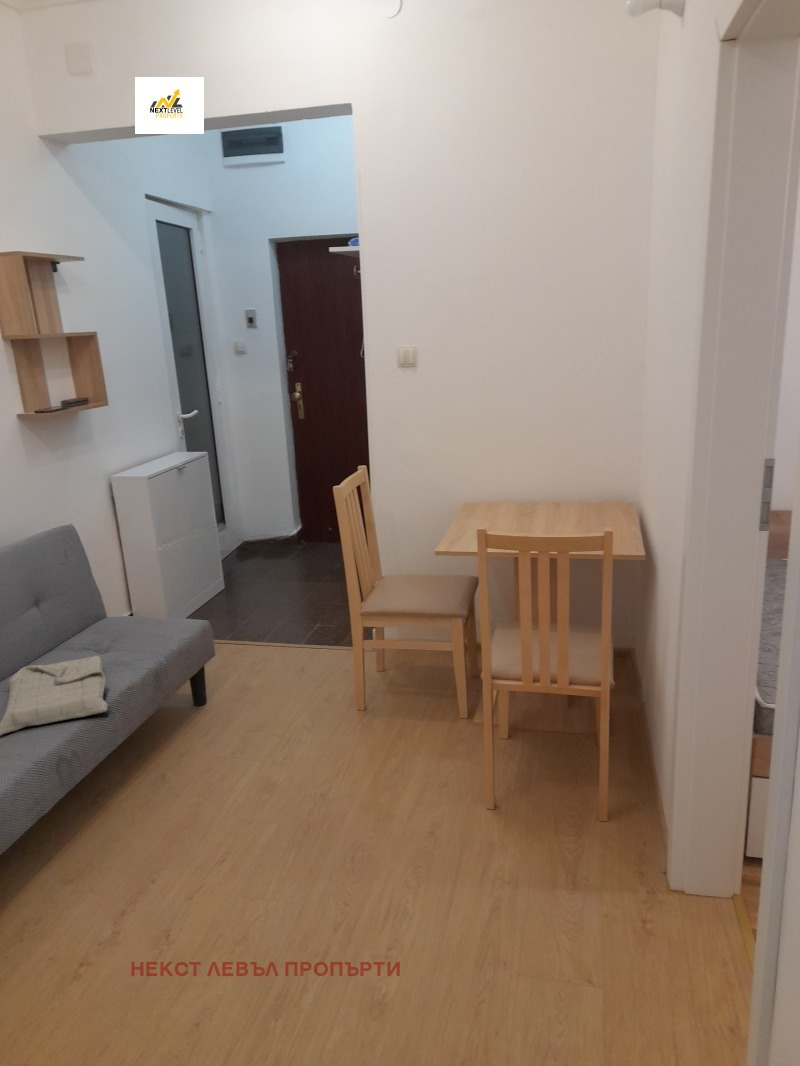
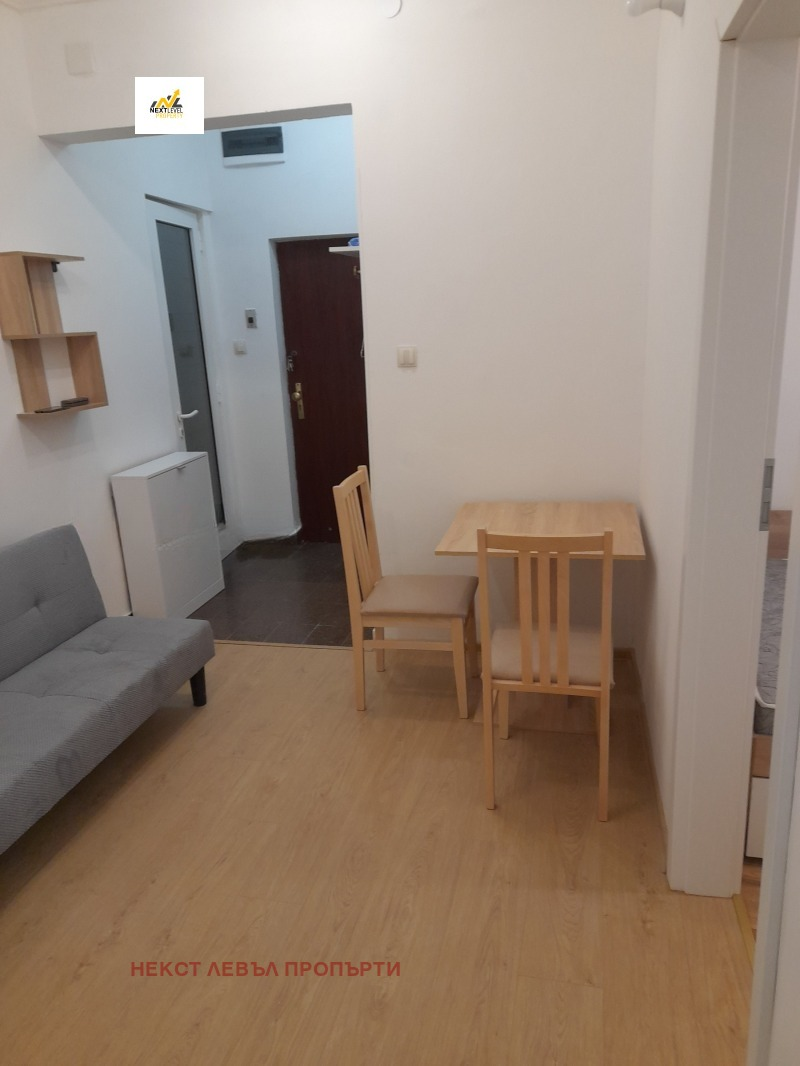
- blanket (52, 688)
